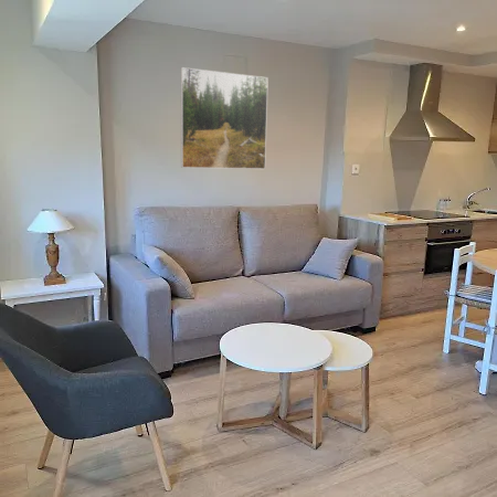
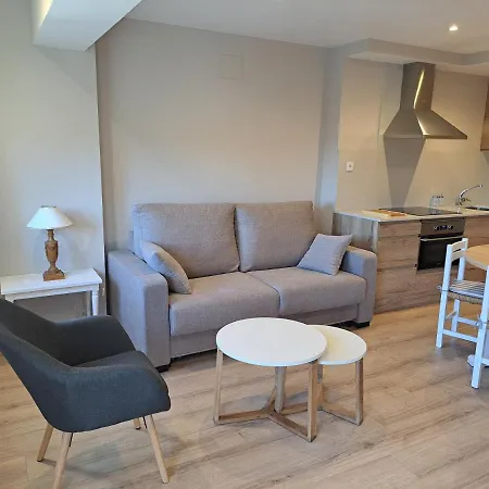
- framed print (225, 121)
